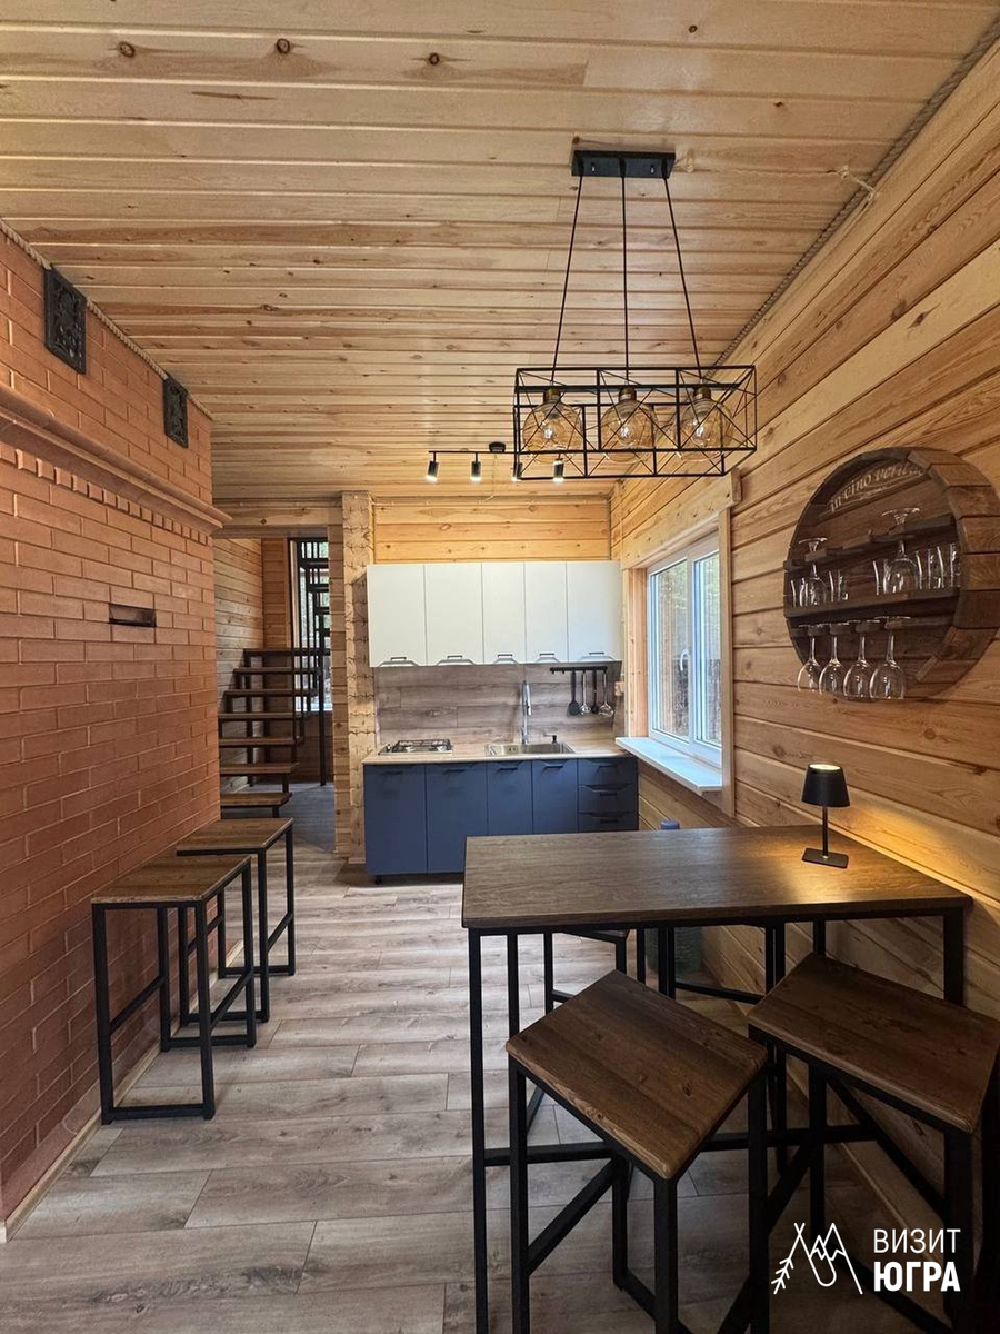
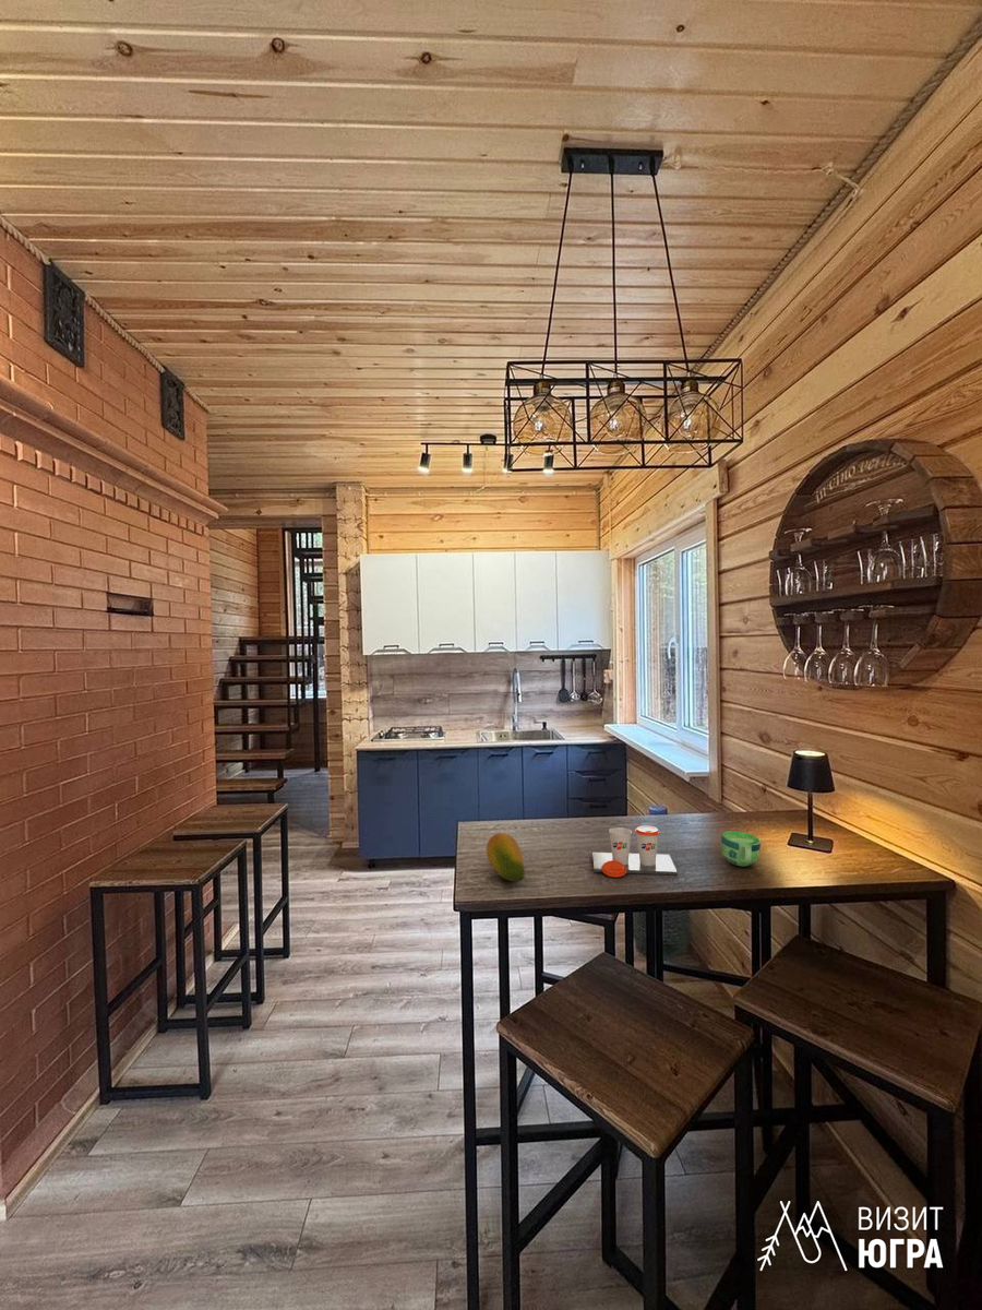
+ fruit (505, 856)
+ cup (630, 845)
+ cup (743, 850)
